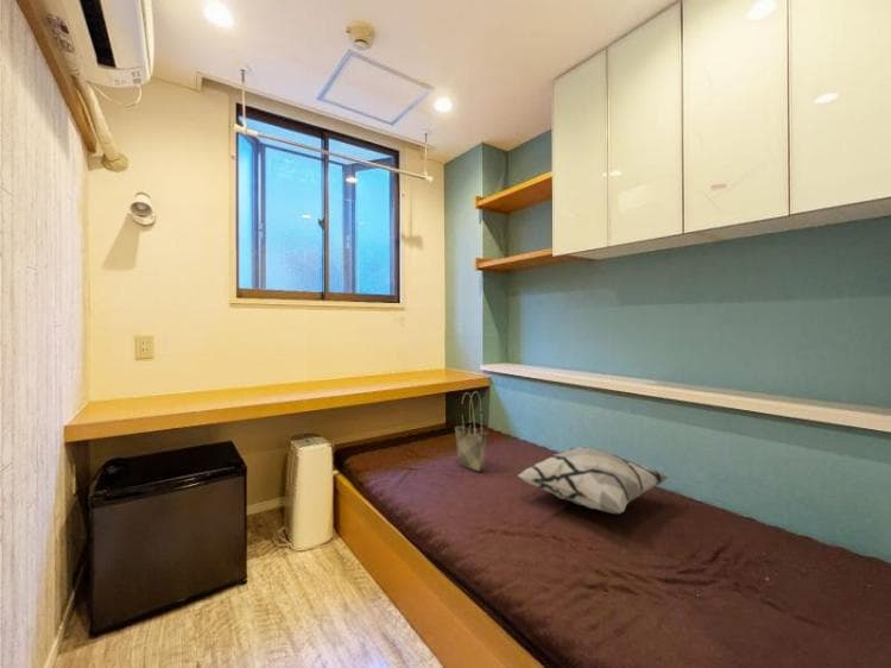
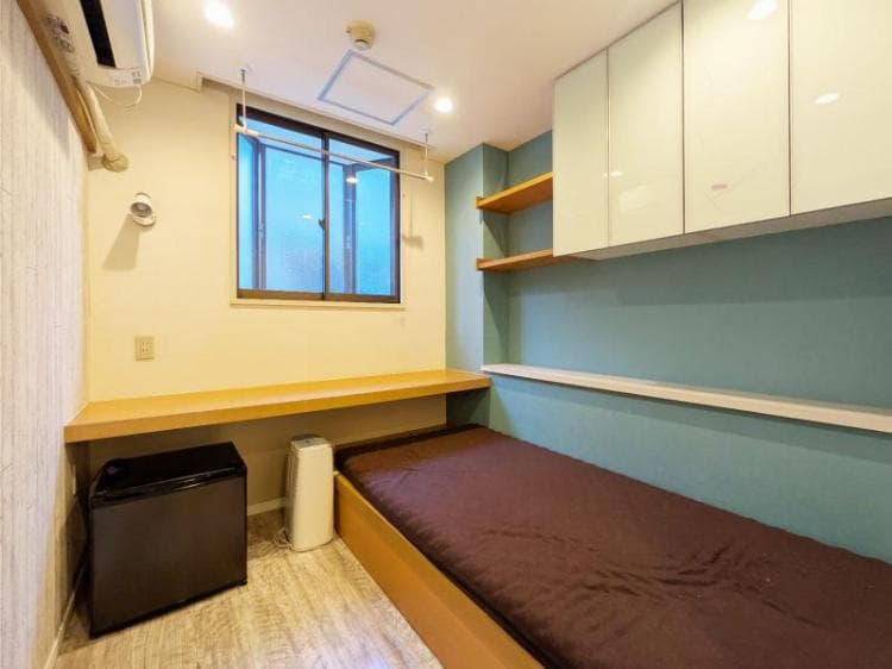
- tote bag (470, 429)
- decorative pillow (592, 475)
